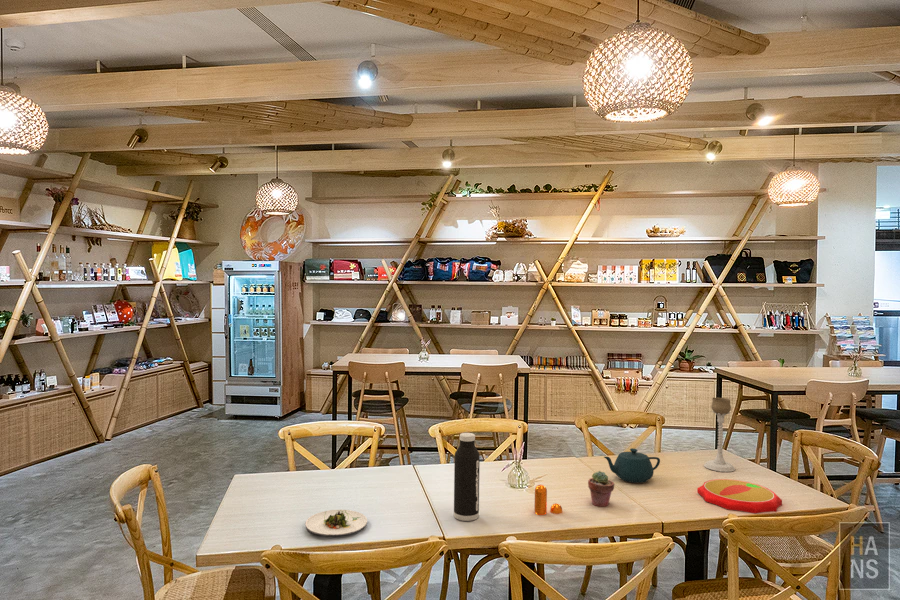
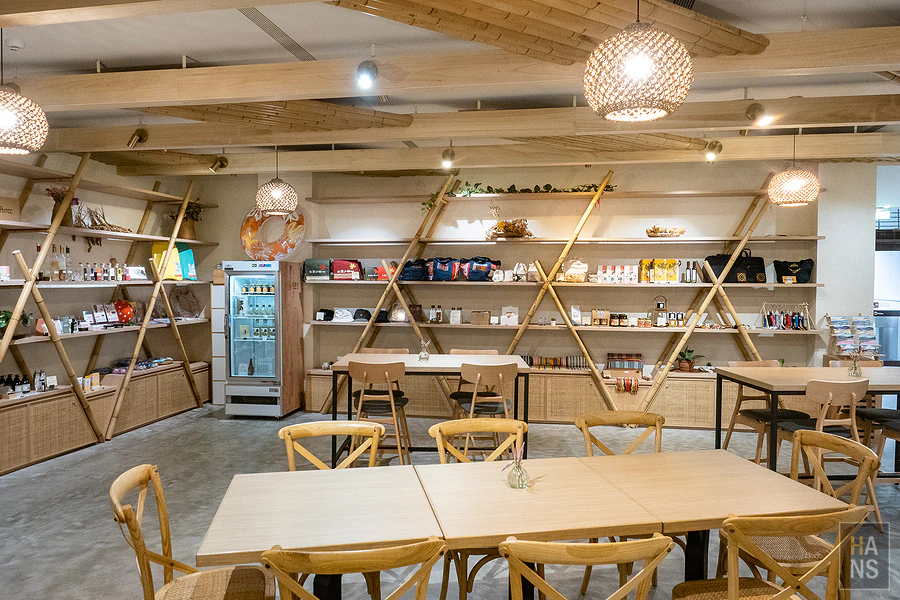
- potted succulent (600, 488)
- water bottle (467, 475)
- plate (738, 493)
- teapot (631, 464)
- pepper shaker (546, 498)
- candle holder (720, 433)
- salad plate (336, 518)
